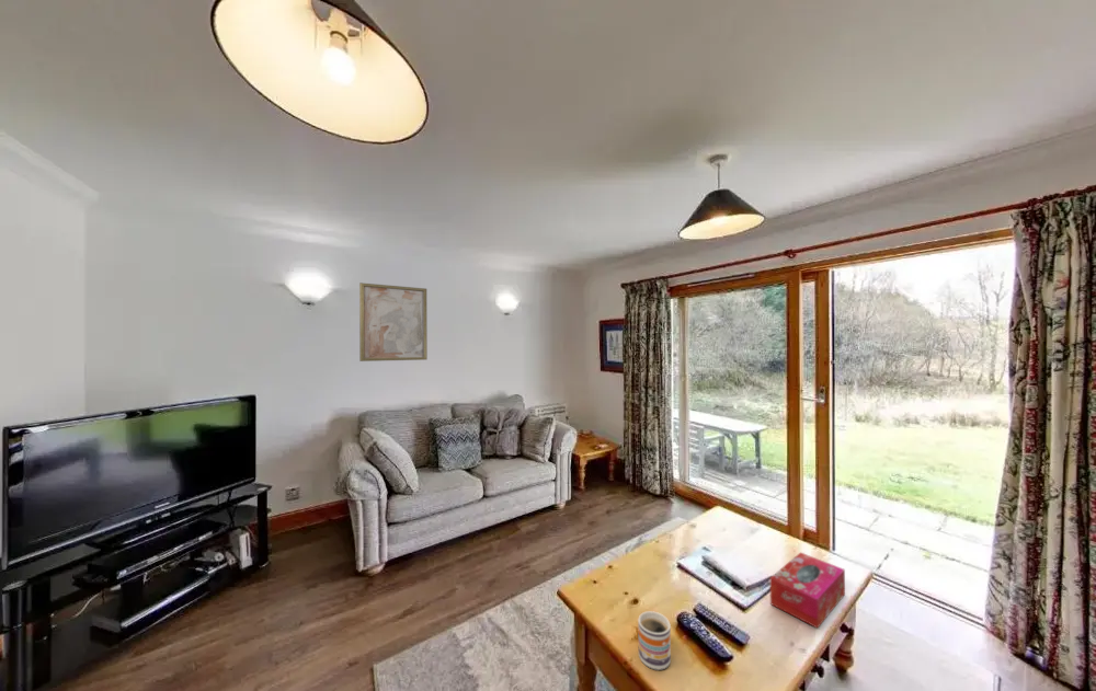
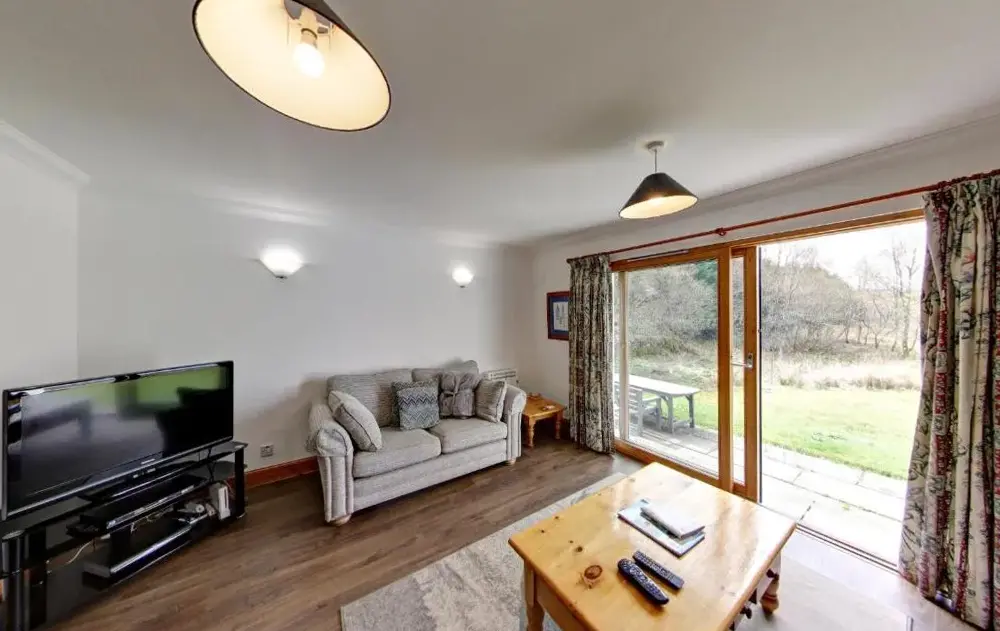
- tissue box (808, 586)
- wall art (395, 323)
- mug (655, 636)
